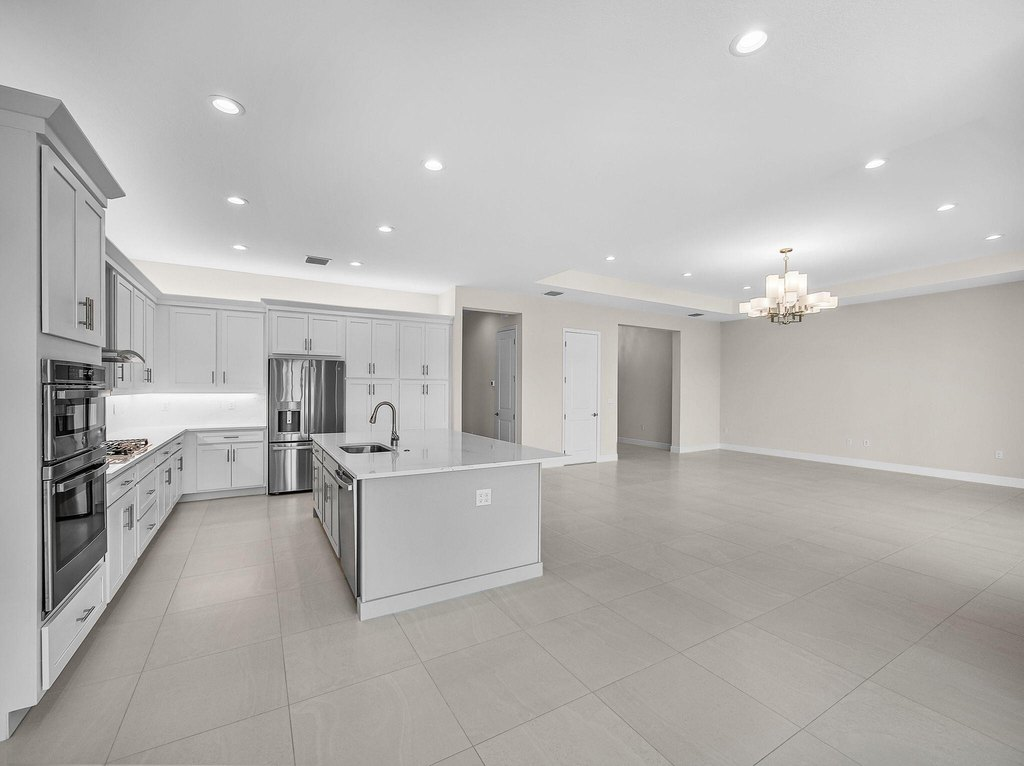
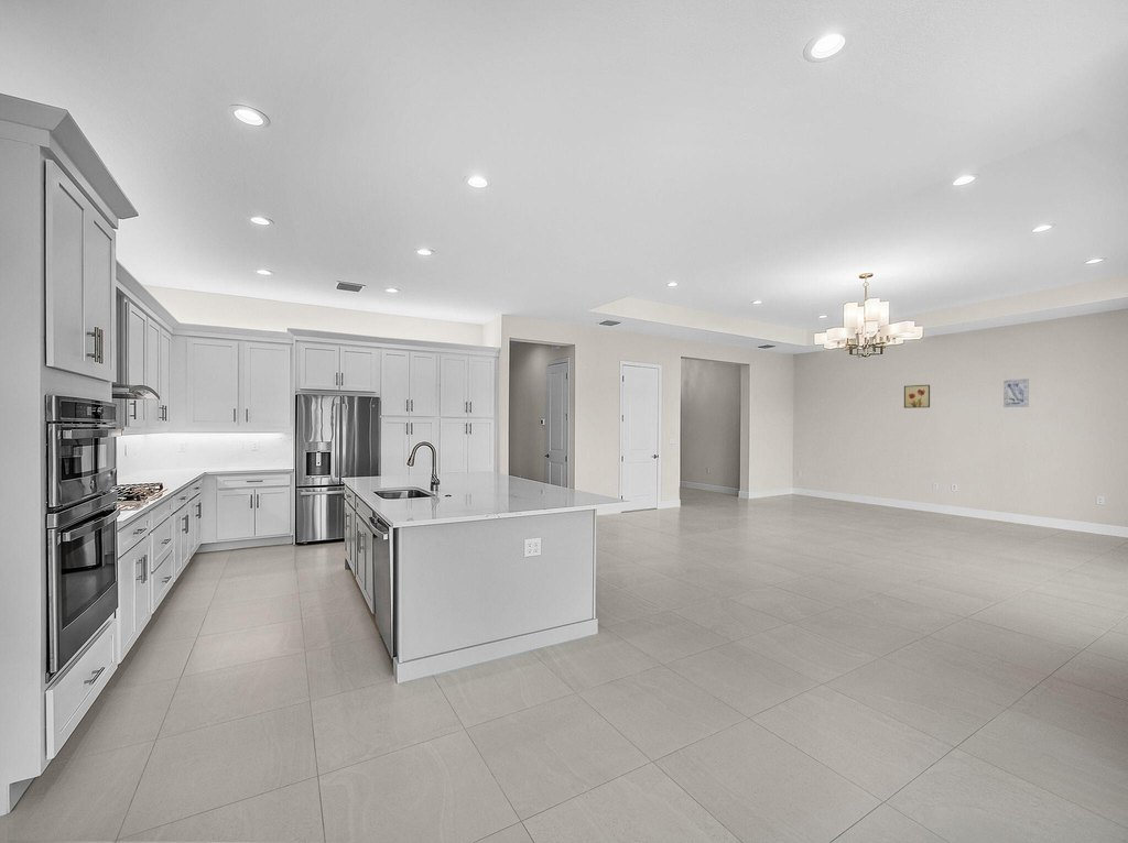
+ wall art (916, 396)
+ wall art (1016, 393)
